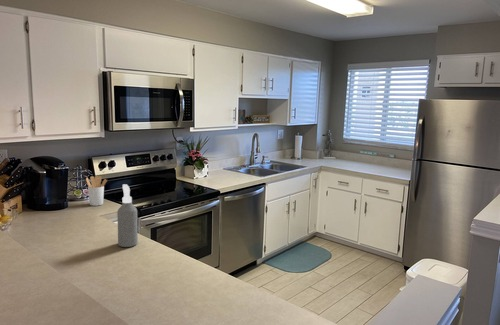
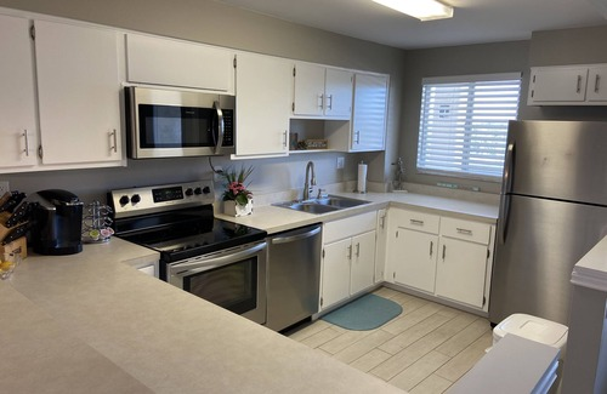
- spray bottle (126, 215)
- utensil holder (96, 189)
